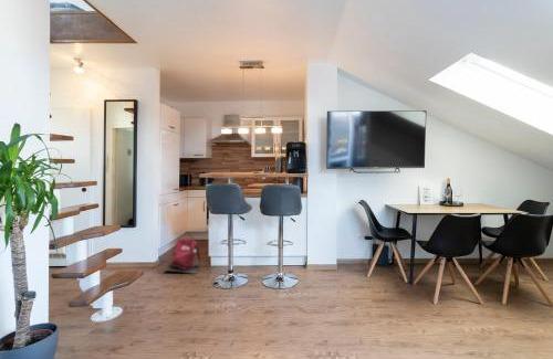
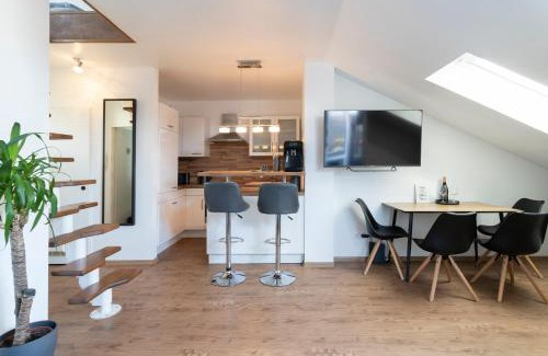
- backpack (185, 251)
